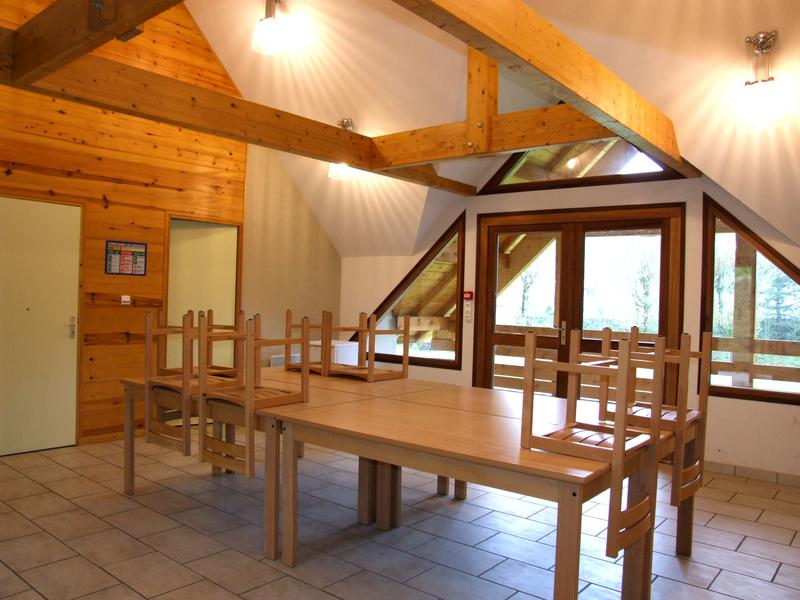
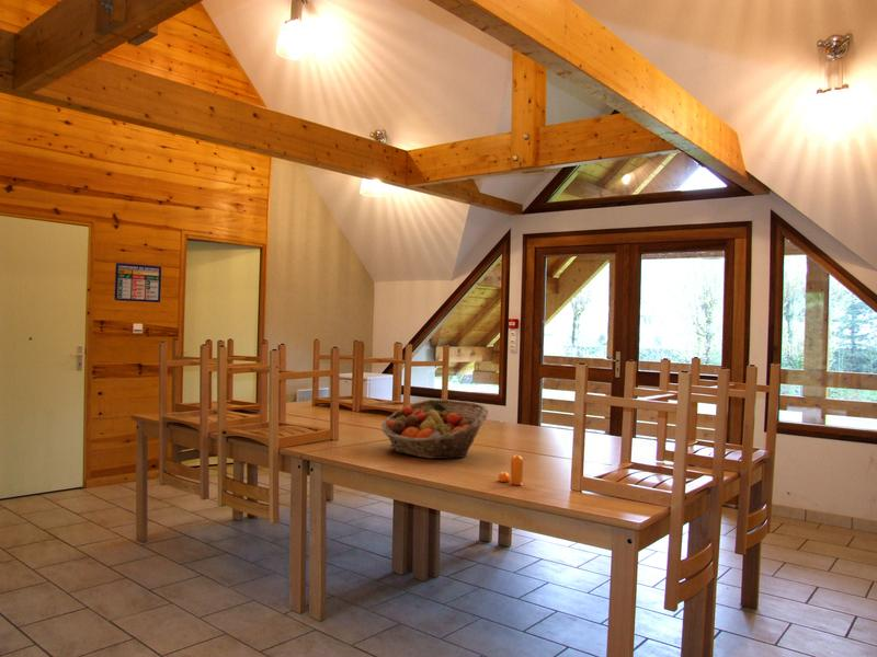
+ pepper shaker (511, 468)
+ fruit basket (434, 427)
